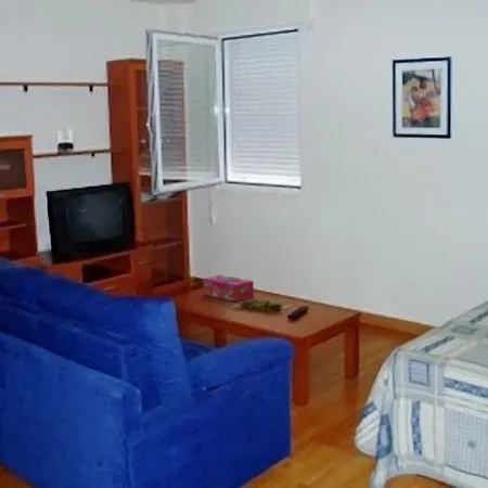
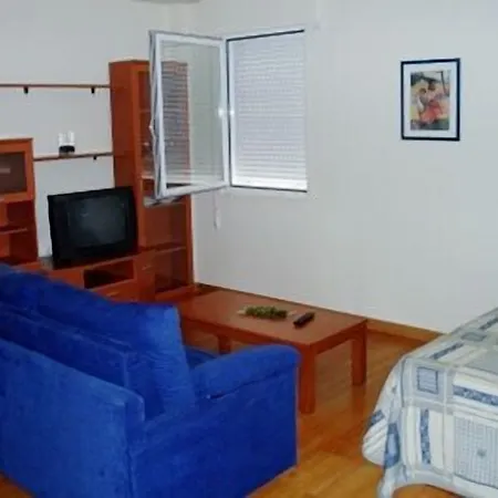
- tissue box (228, 287)
